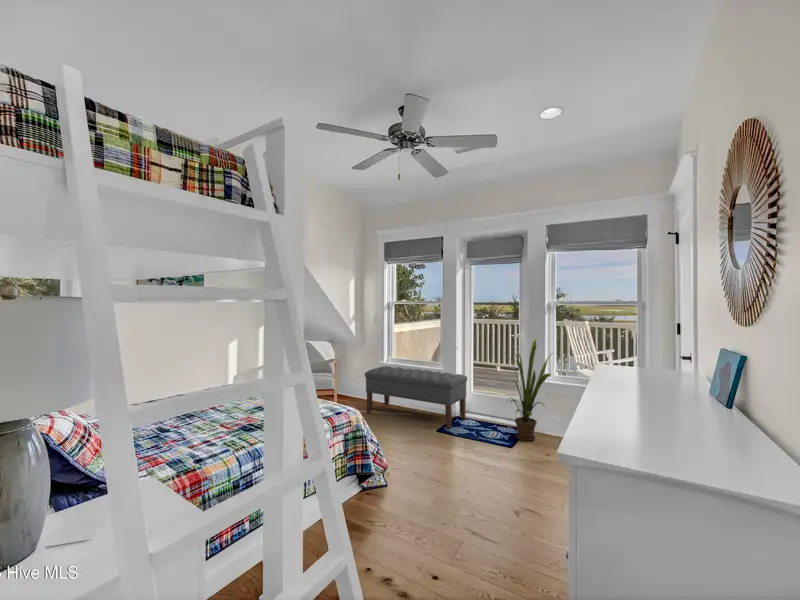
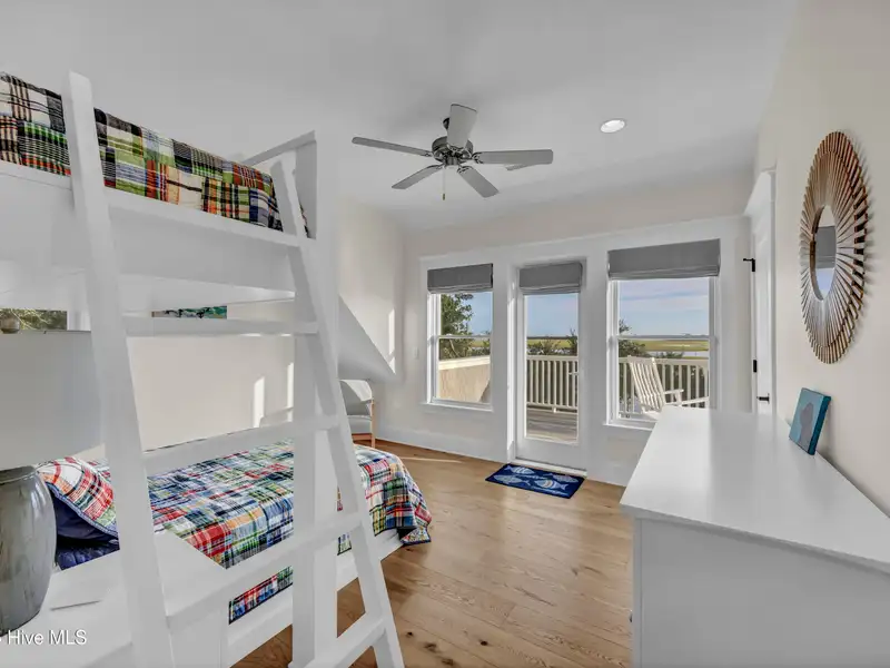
- bench (414, 393)
- house plant (524, 388)
